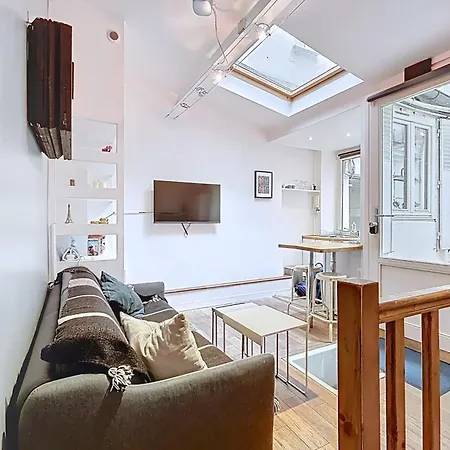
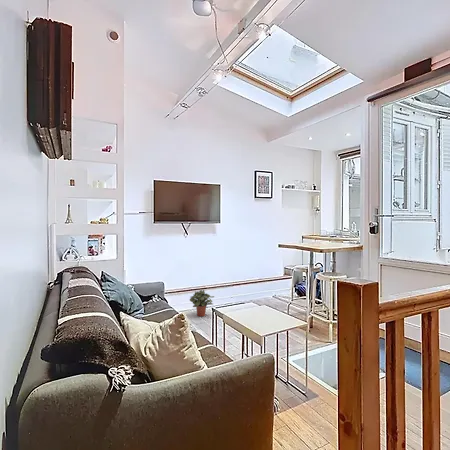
+ potted plant (201, 302)
